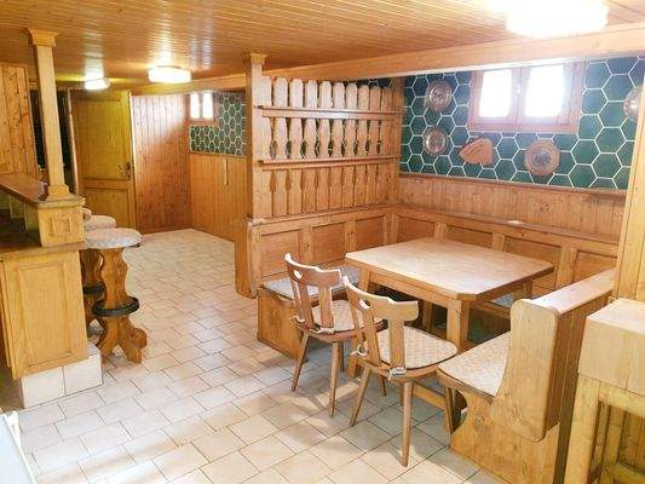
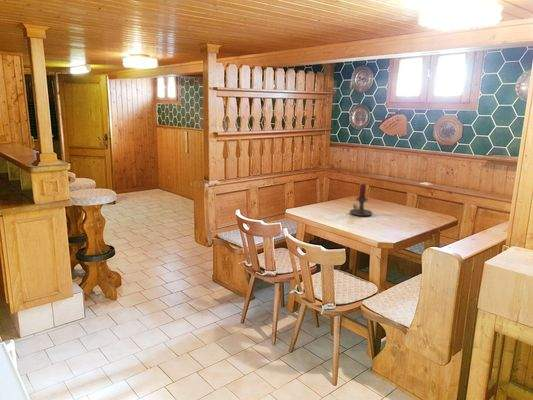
+ candle holder (360, 198)
